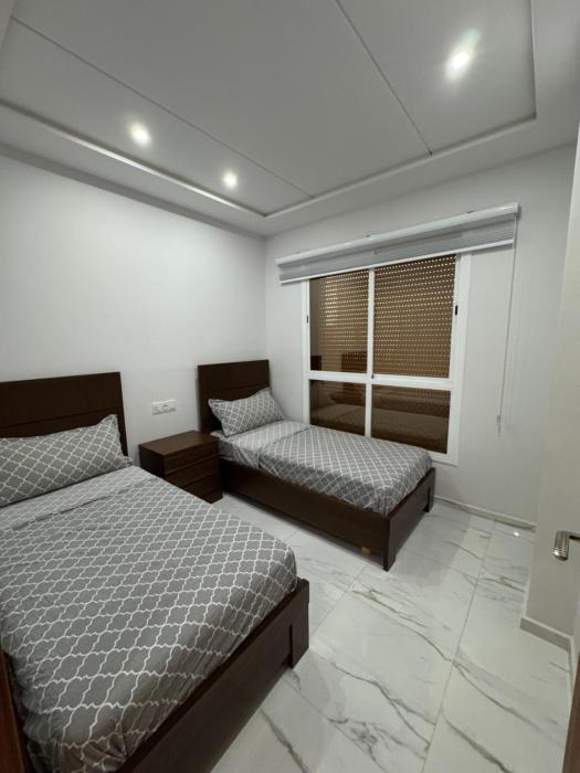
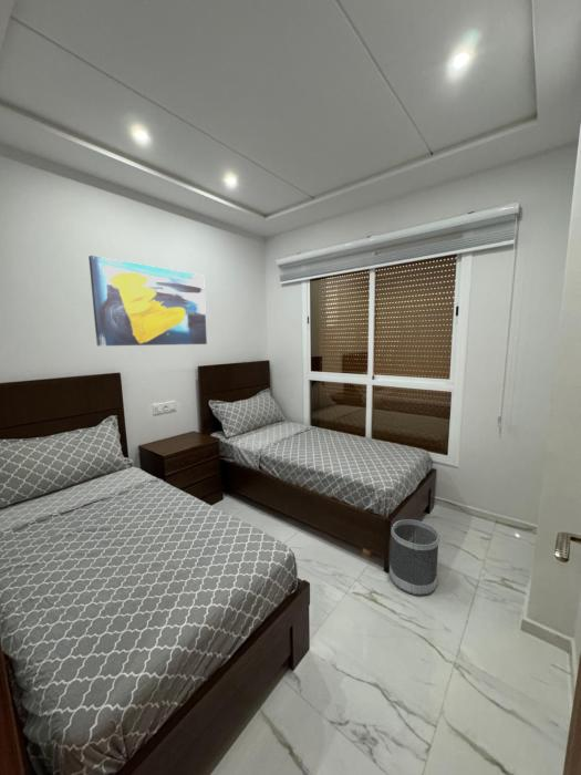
+ wall art (156, 307)
+ wastebasket (413, 555)
